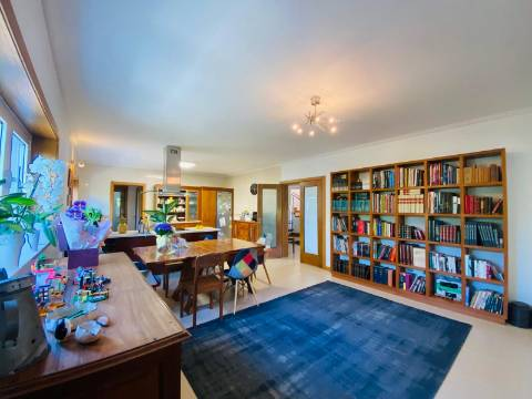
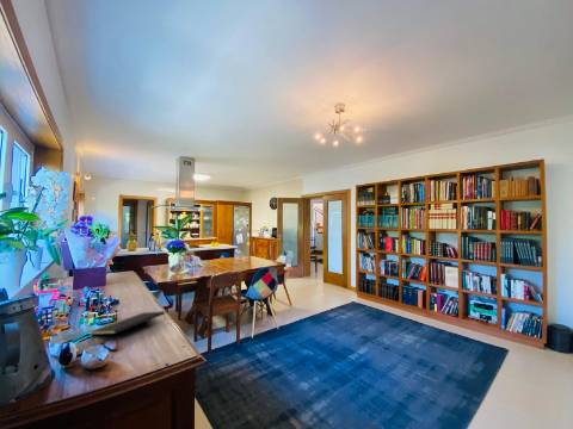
+ notepad (129, 322)
